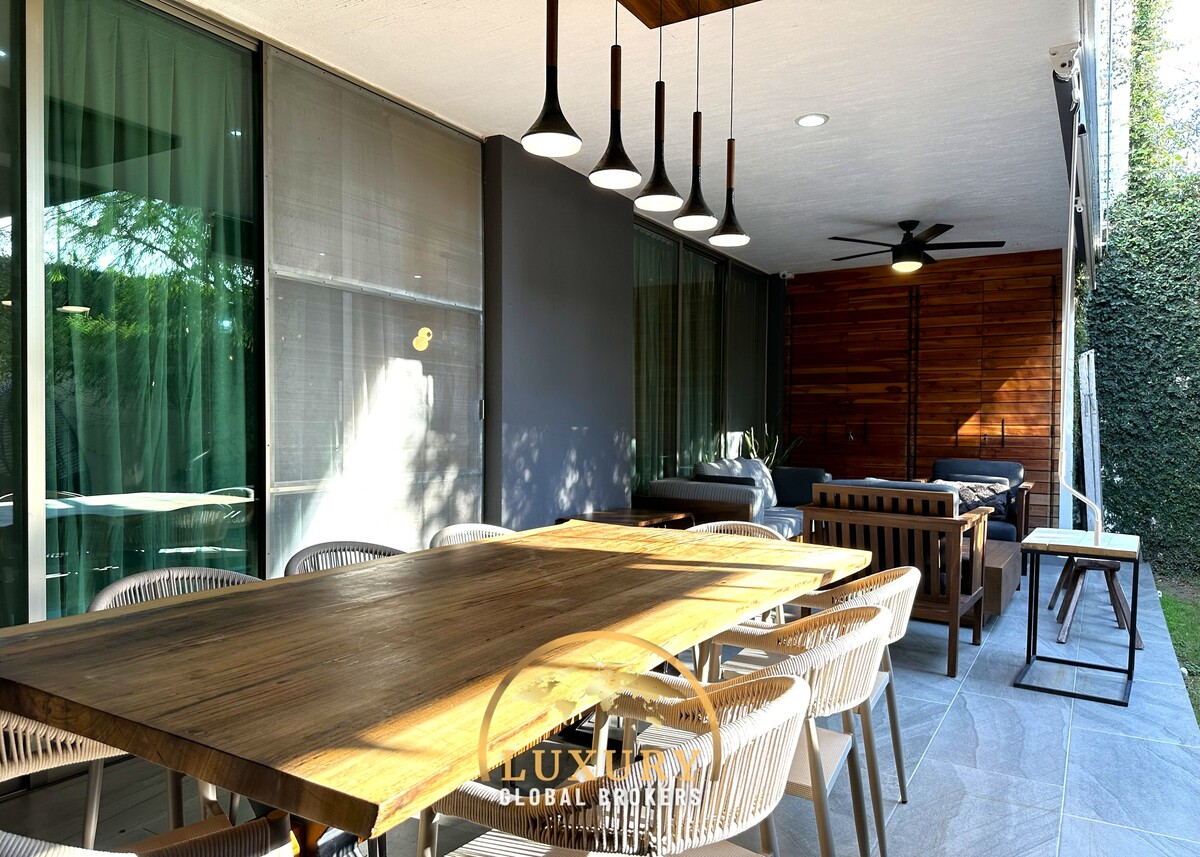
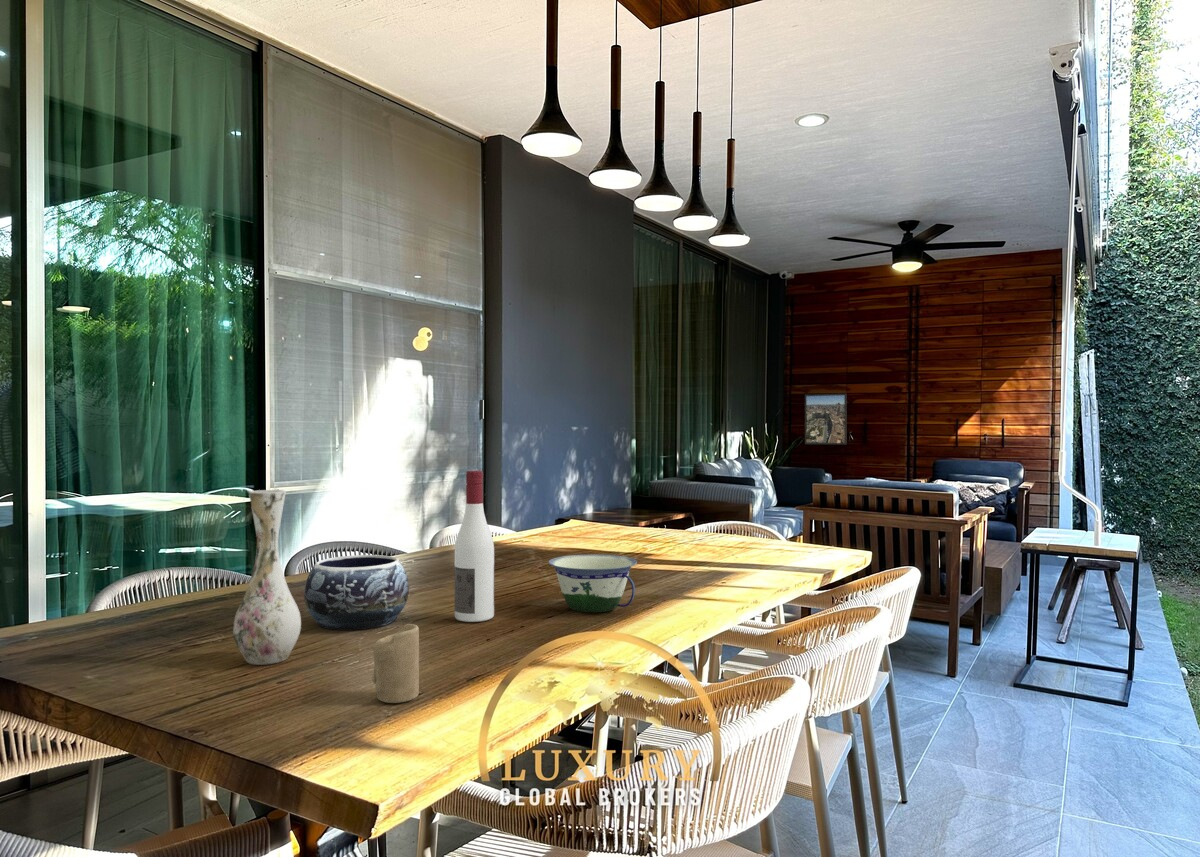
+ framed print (825, 419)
+ alcohol (474, 544)
+ decorative bowl (357, 590)
+ bowl (594, 584)
+ vase (267, 575)
+ candle (395, 662)
